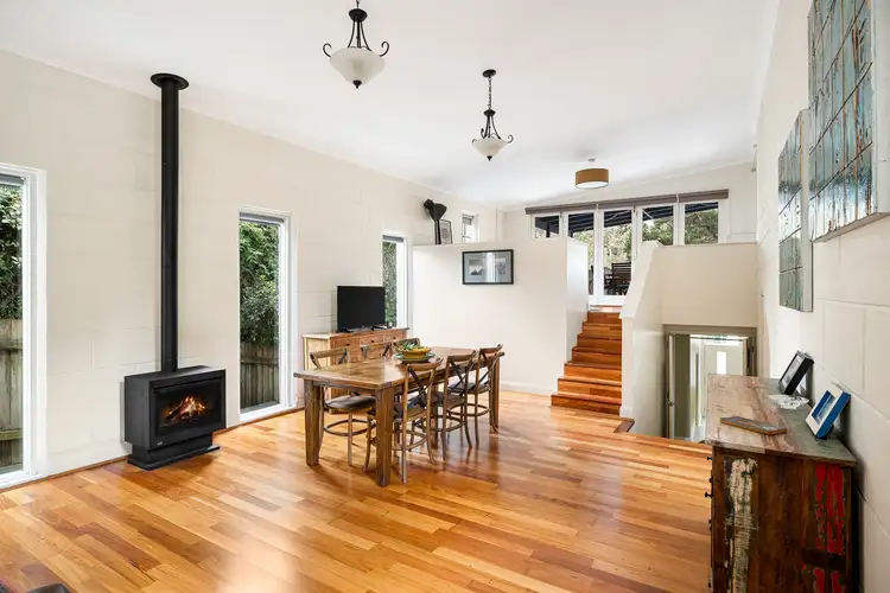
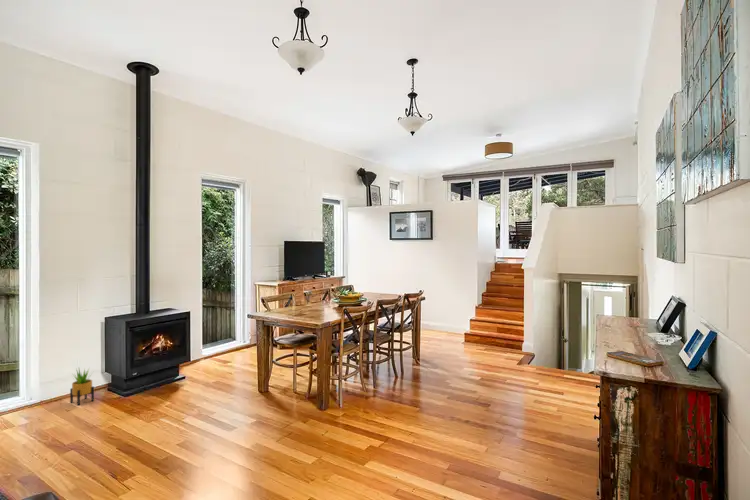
+ potted plant (82, 384)
